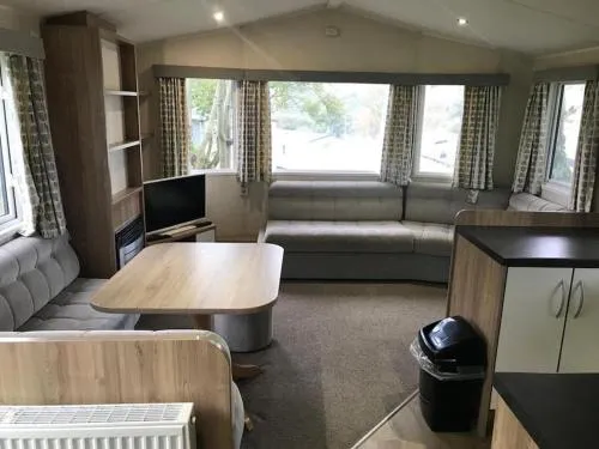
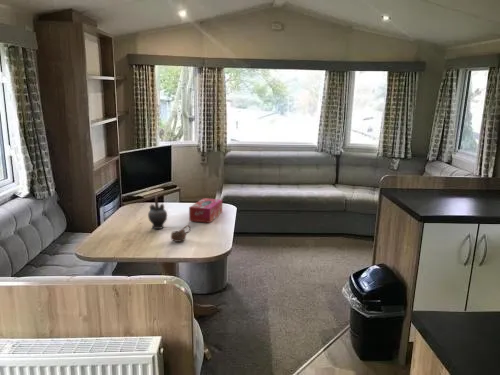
+ teapot (158, 211)
+ cup (180, 233)
+ tissue box (206, 209)
